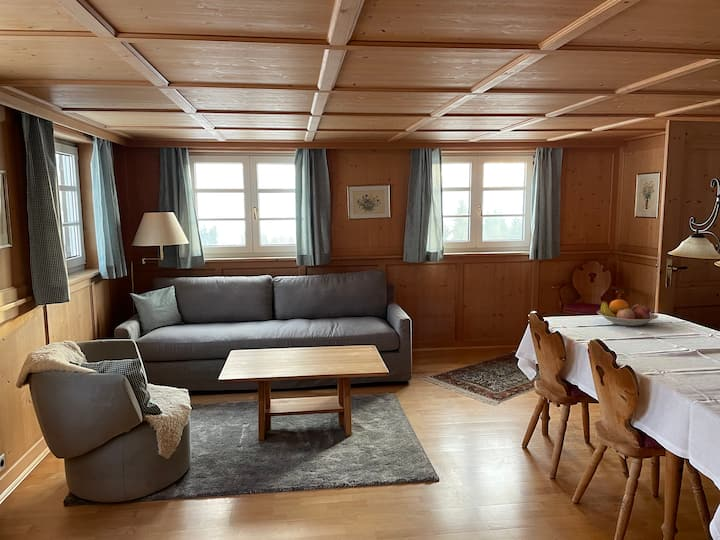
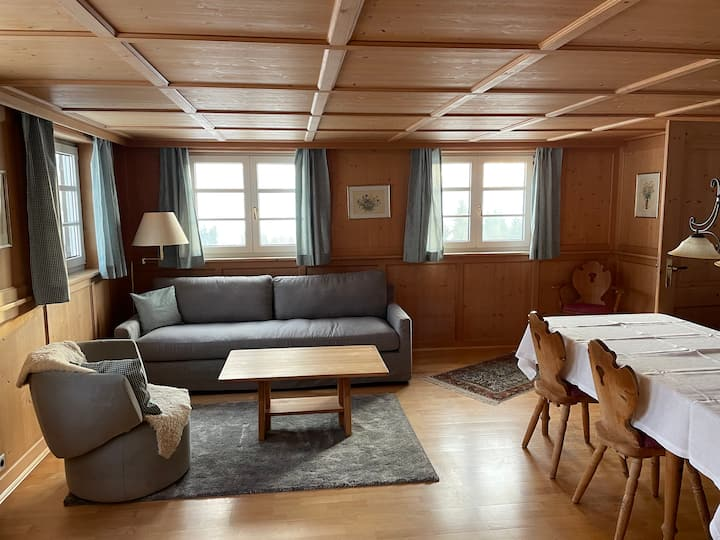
- fruit bowl (627, 311)
